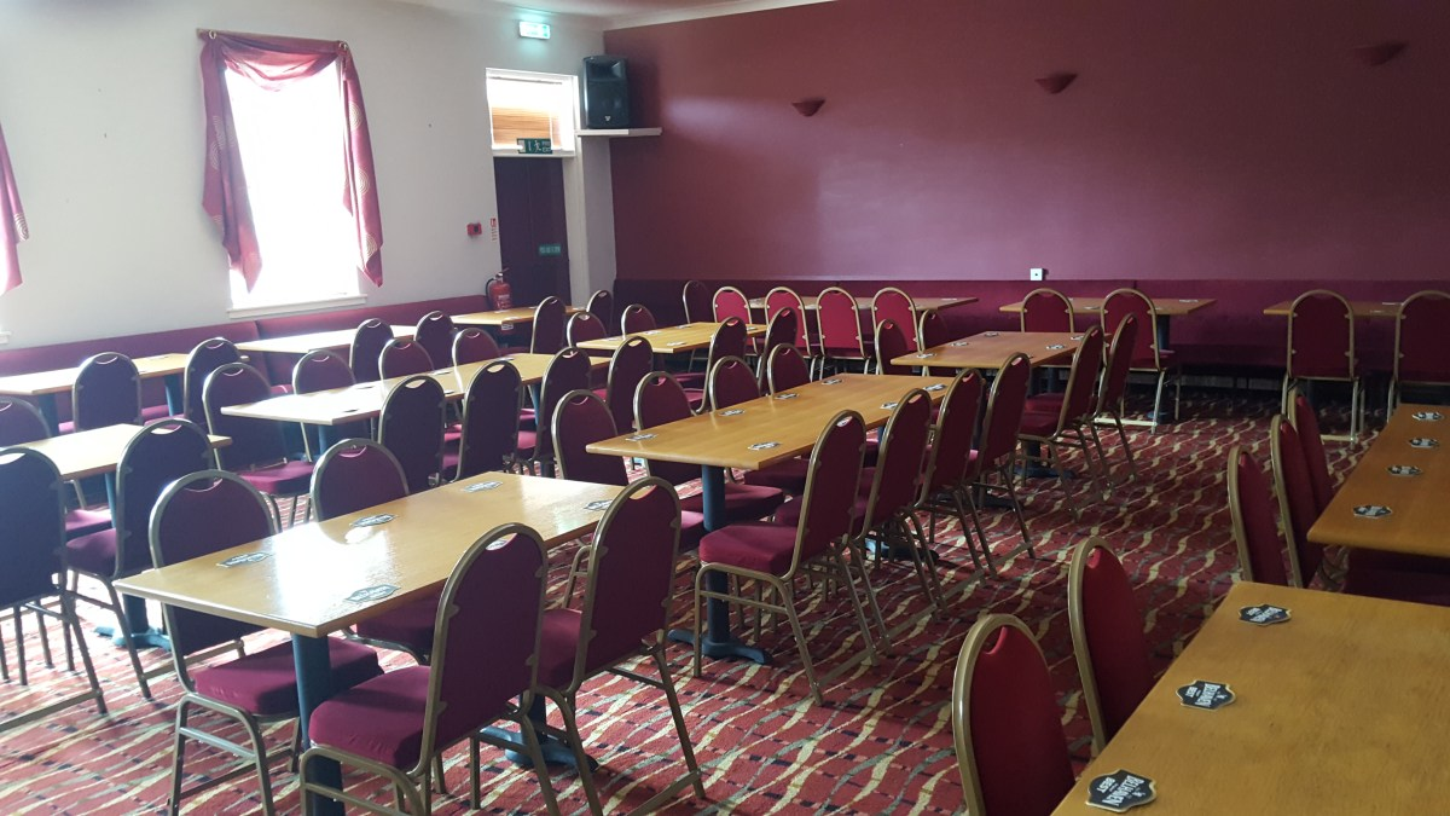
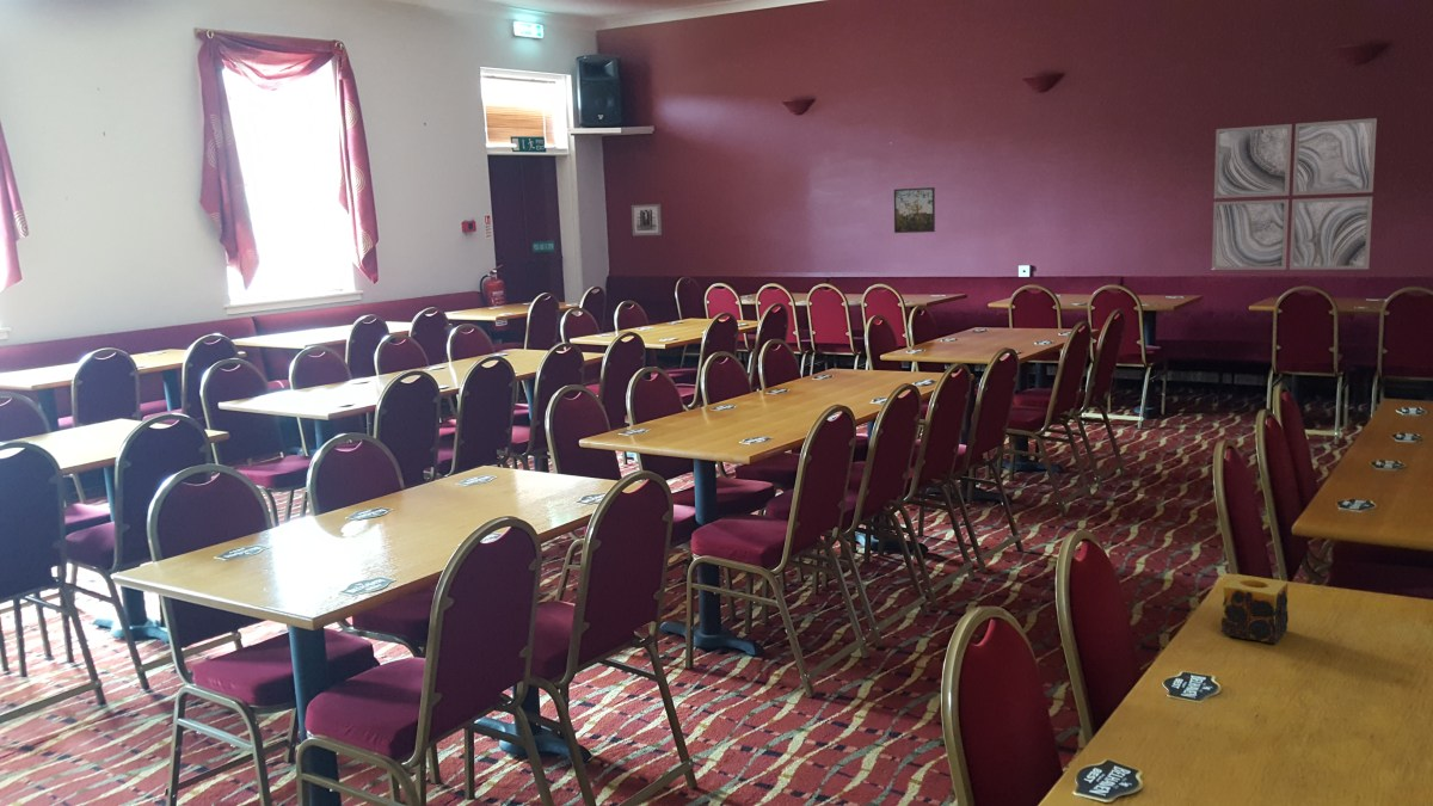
+ candle (1255, 608)
+ wall art (646, 220)
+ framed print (914, 210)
+ wall art (1292, 195)
